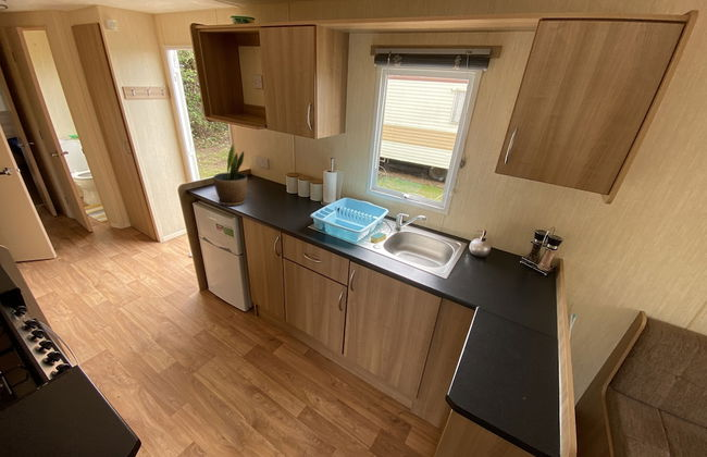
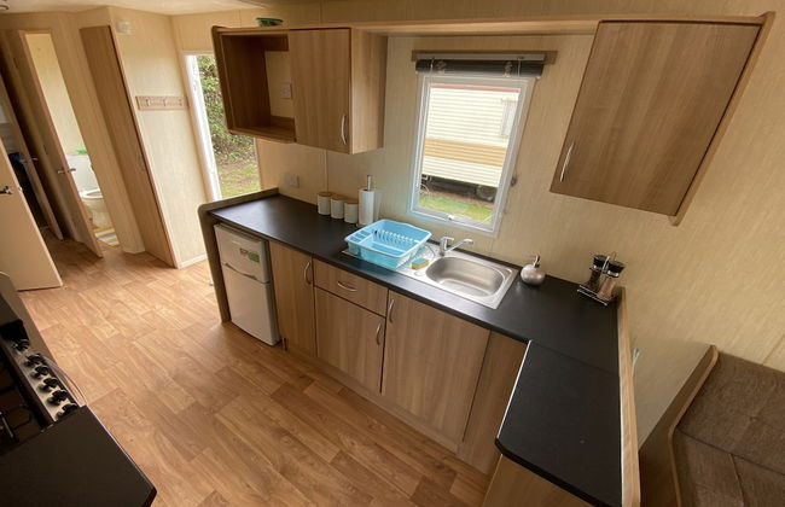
- potted plant (230, 175)
